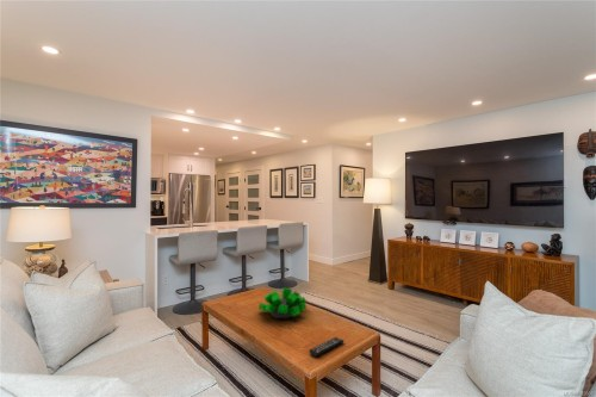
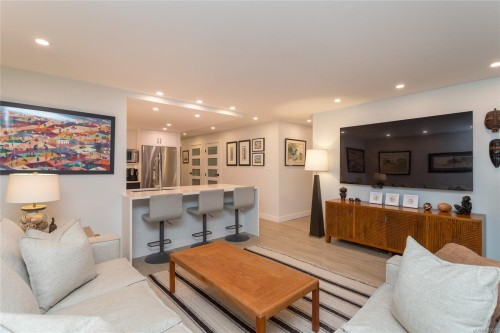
- plant (284, 300)
- remote control (327, 346)
